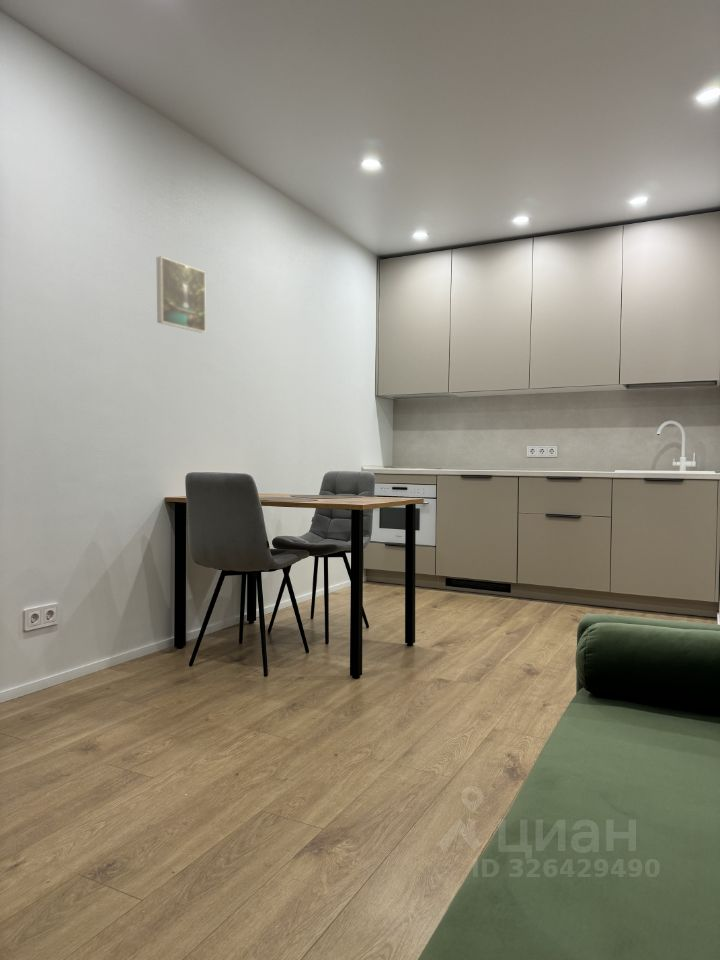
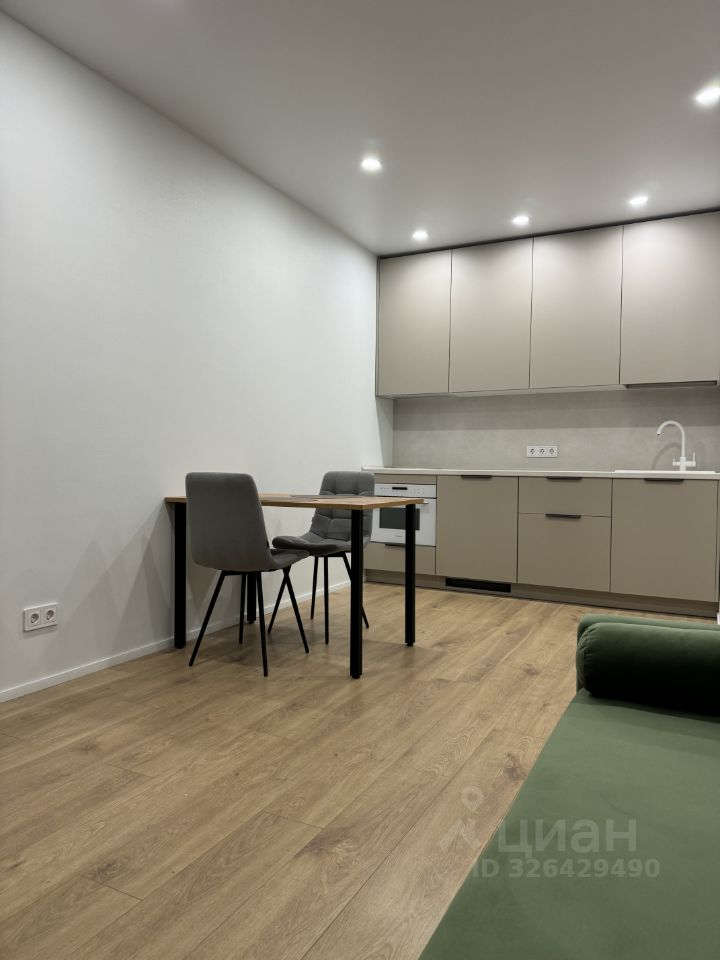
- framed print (182, 296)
